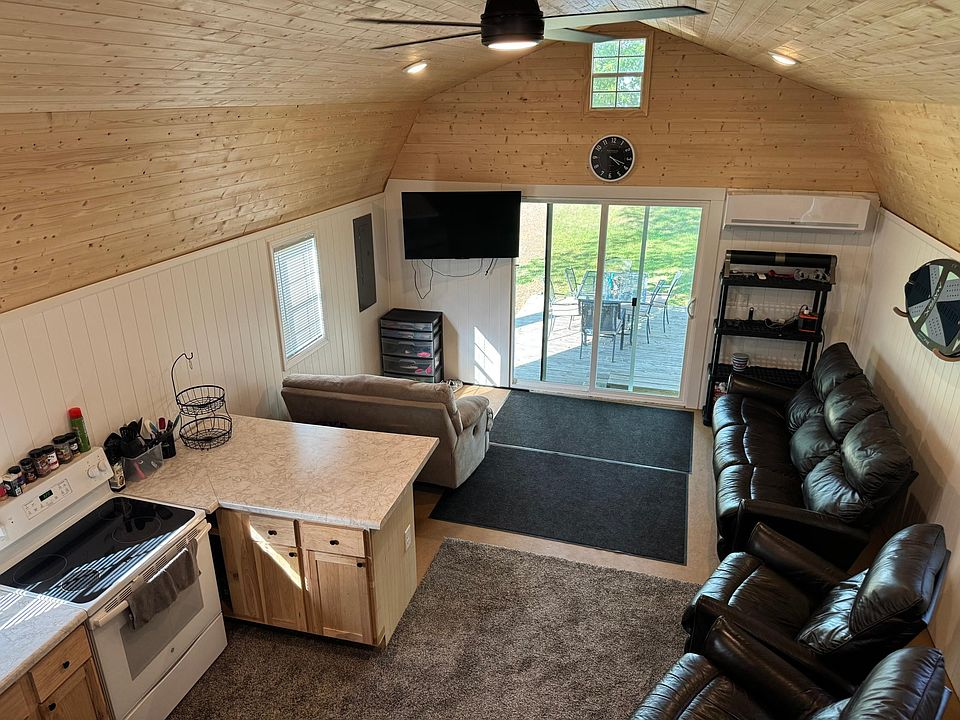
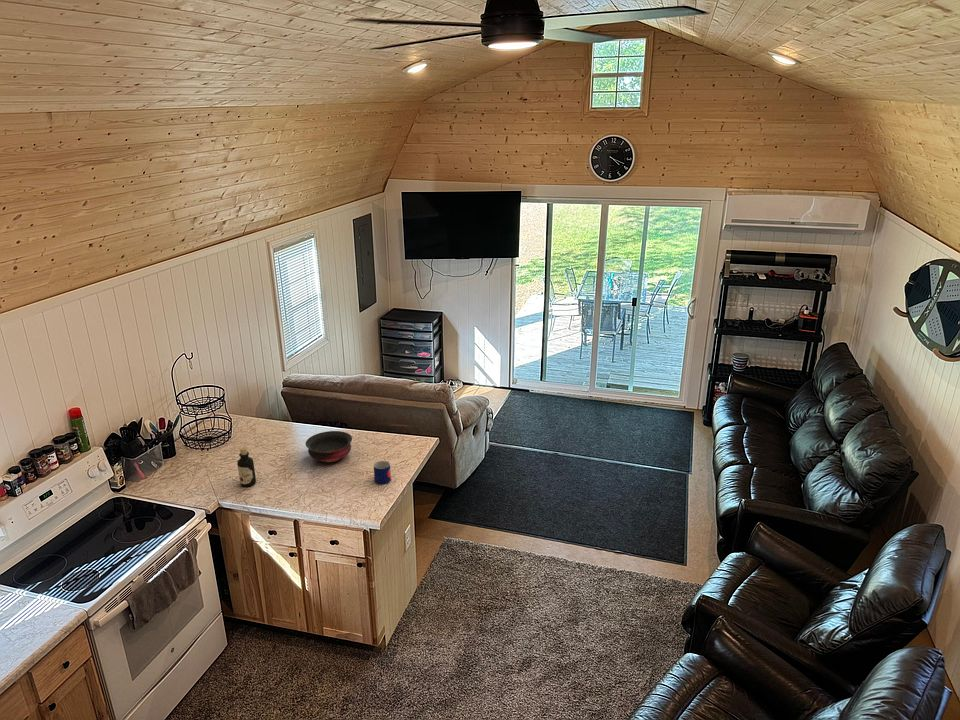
+ mug (382, 470)
+ bowl (329, 448)
+ bottle (245, 466)
